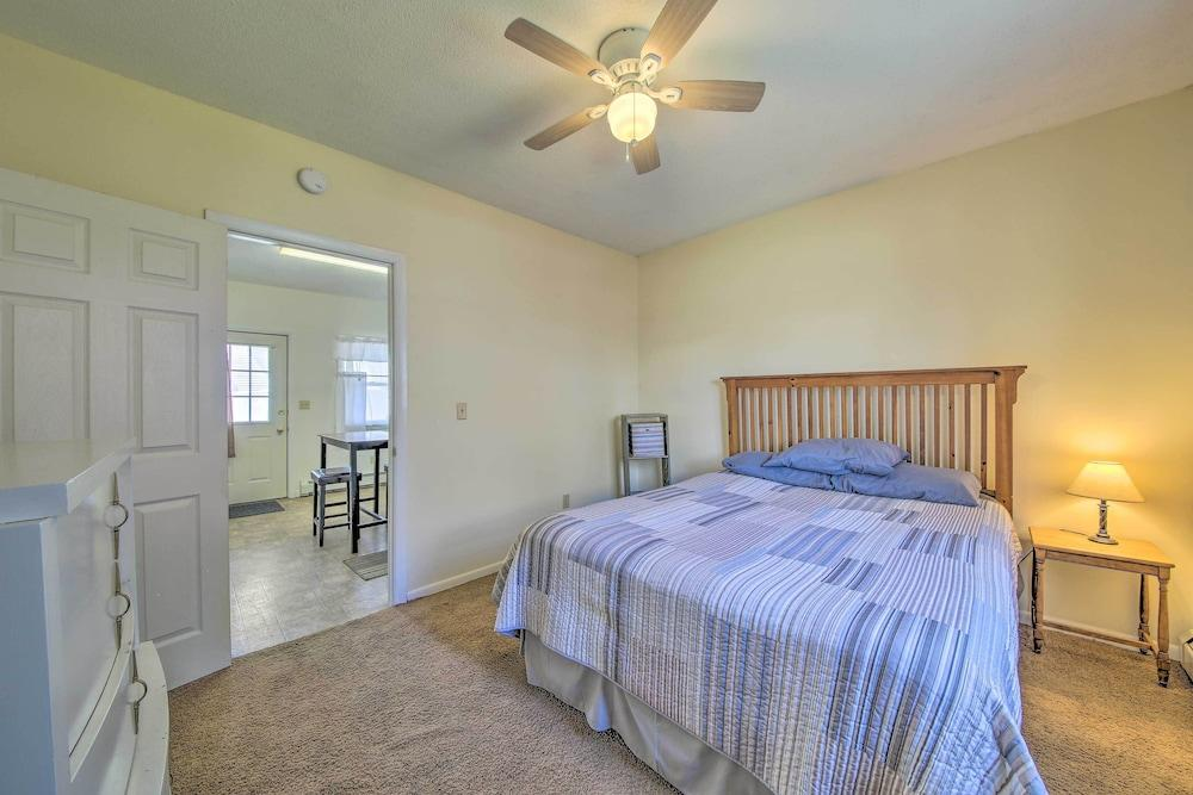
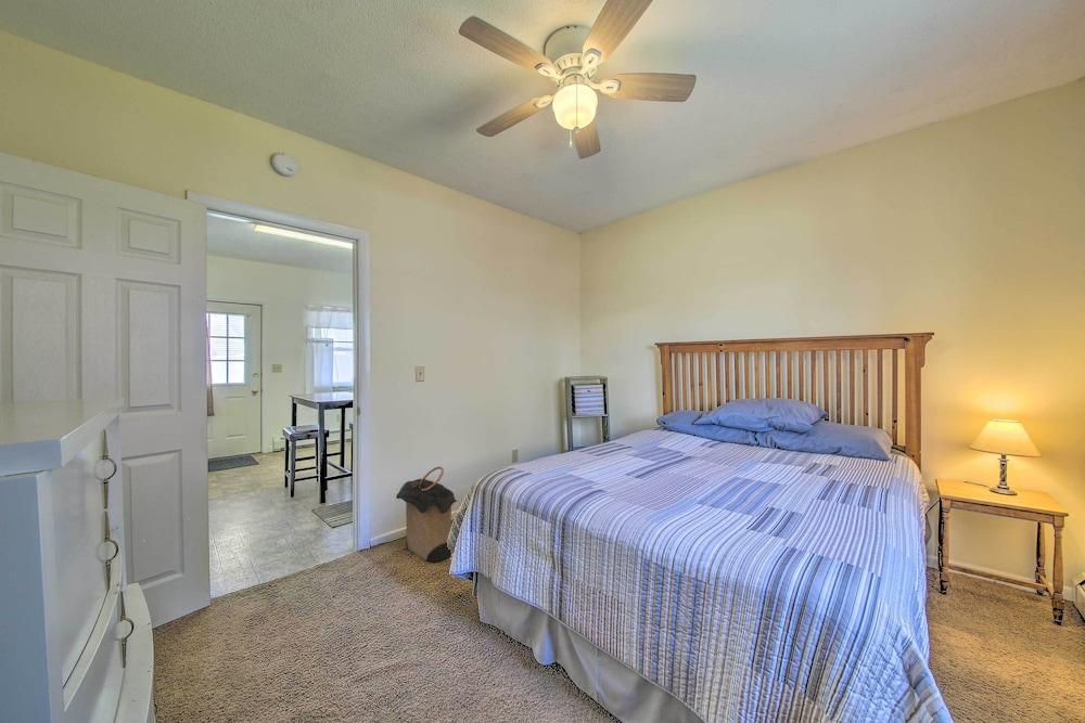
+ laundry hamper (425, 508)
